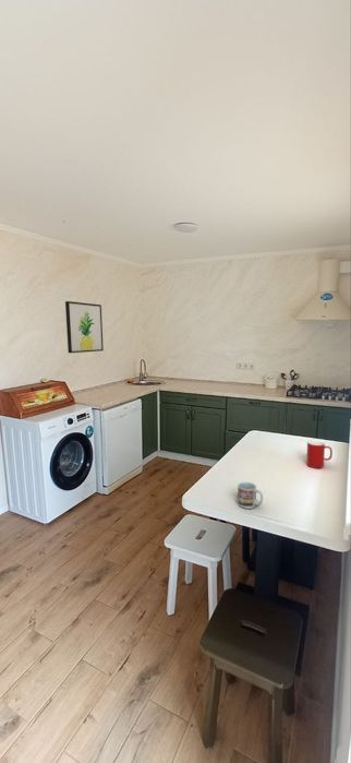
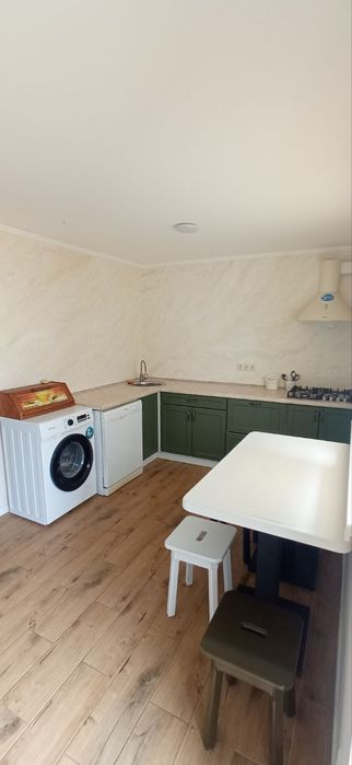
- wall art (85, 327)
- cup (318, 454)
- cup (250, 496)
